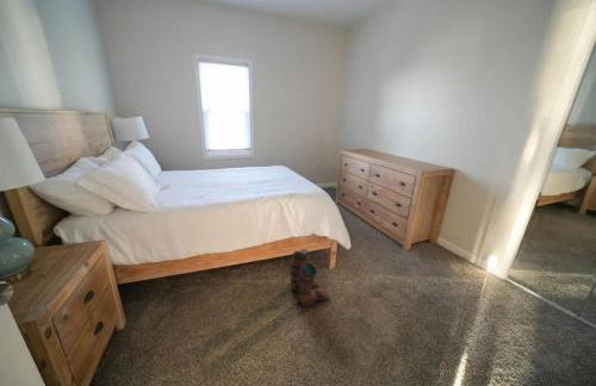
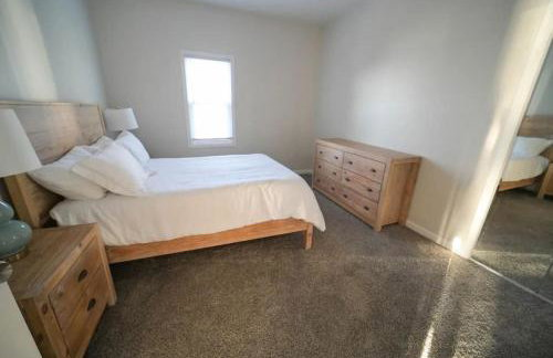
- boots (306, 272)
